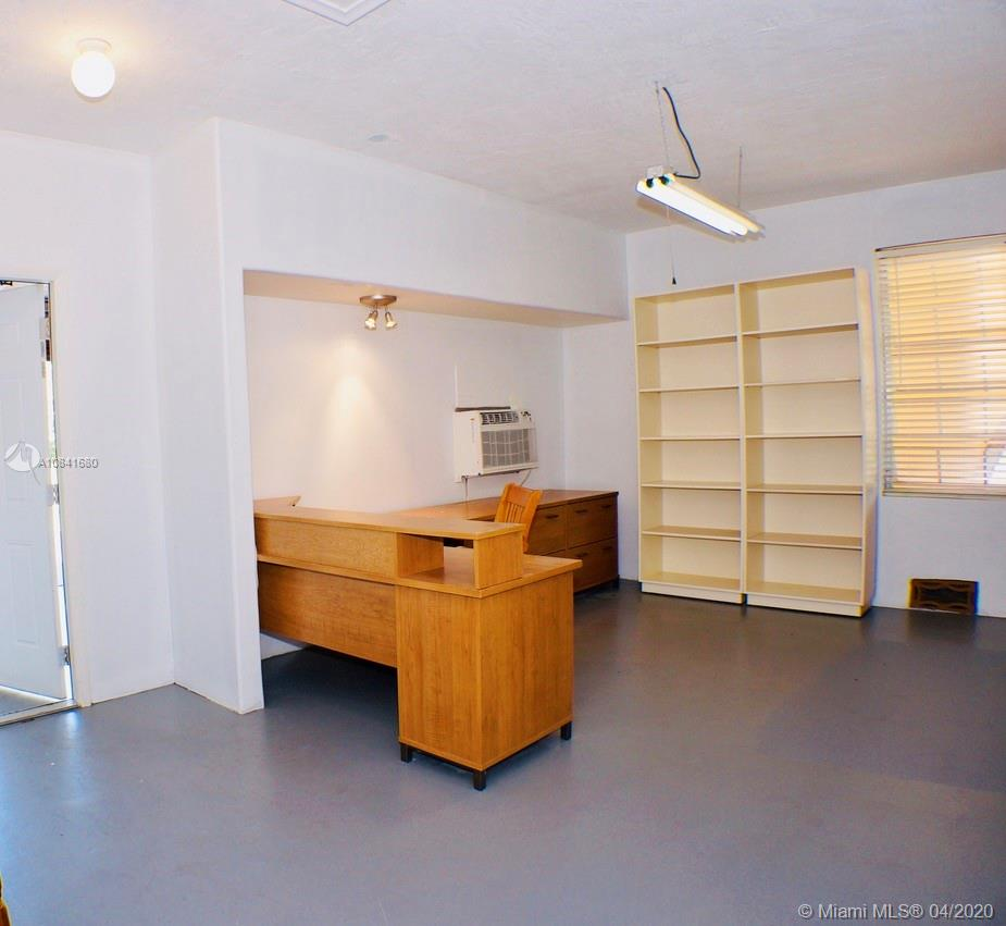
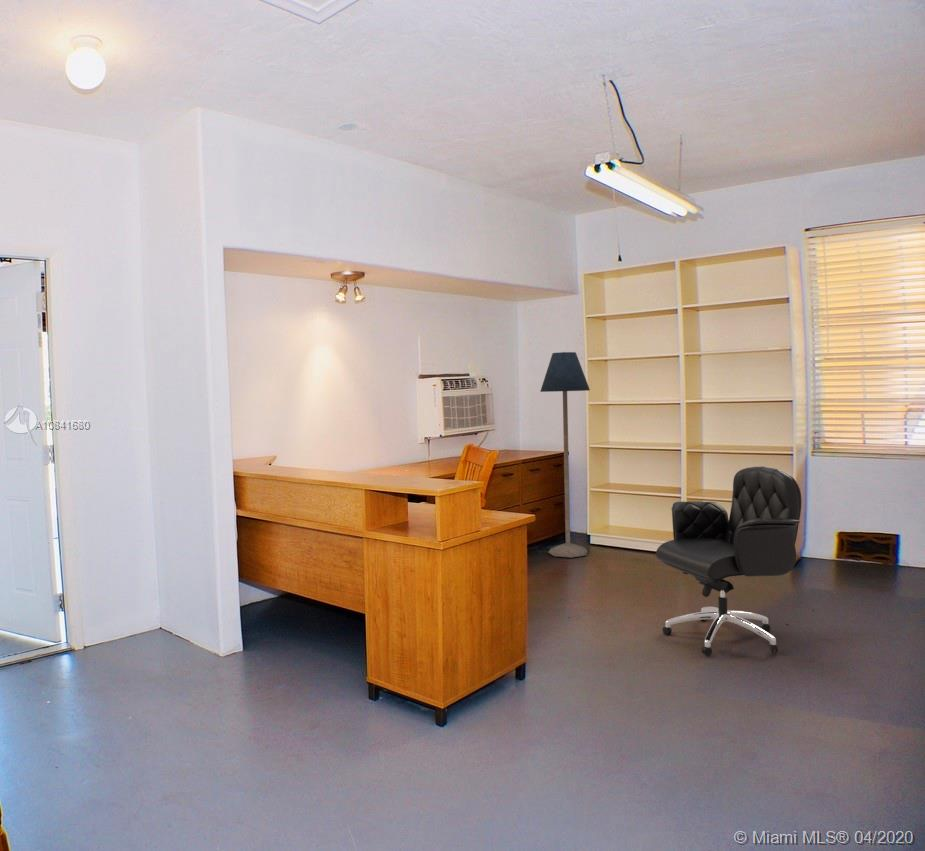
+ floor lamp (566, 453)
+ office chair (728, 553)
